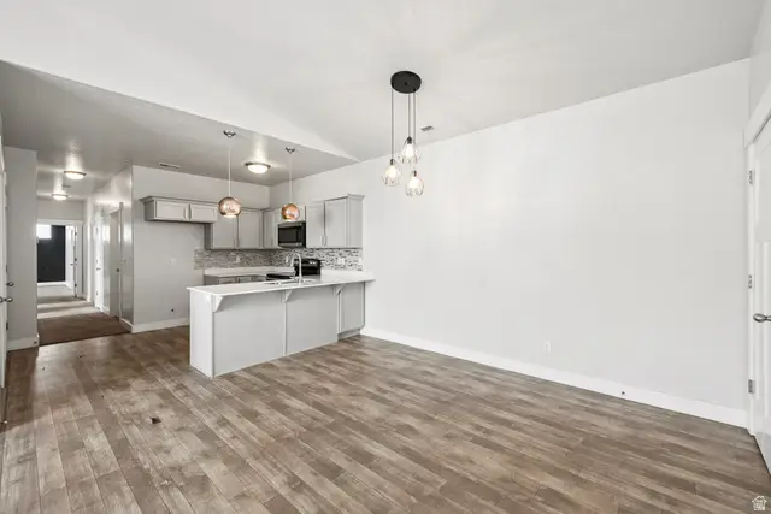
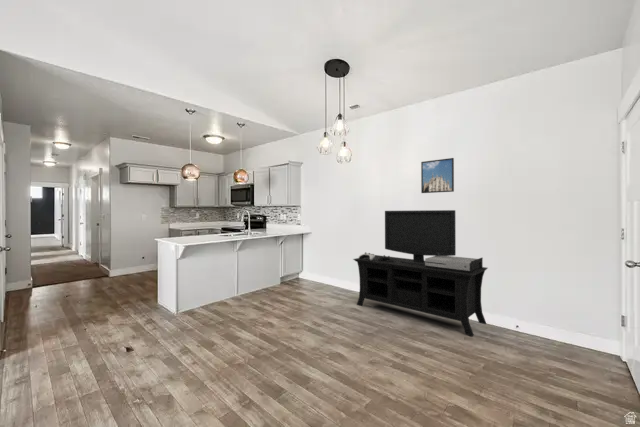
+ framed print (437, 176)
+ media console (414, 262)
